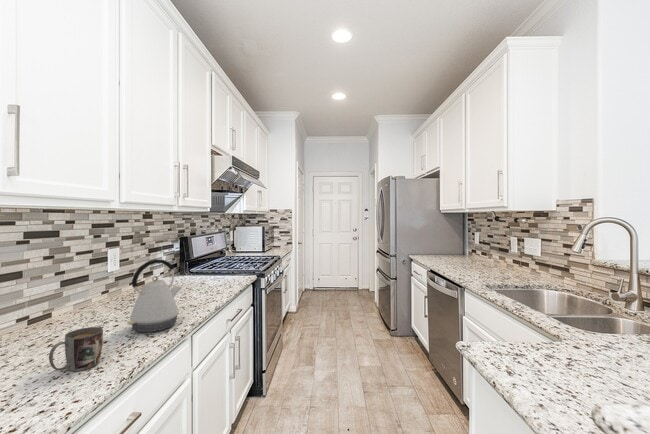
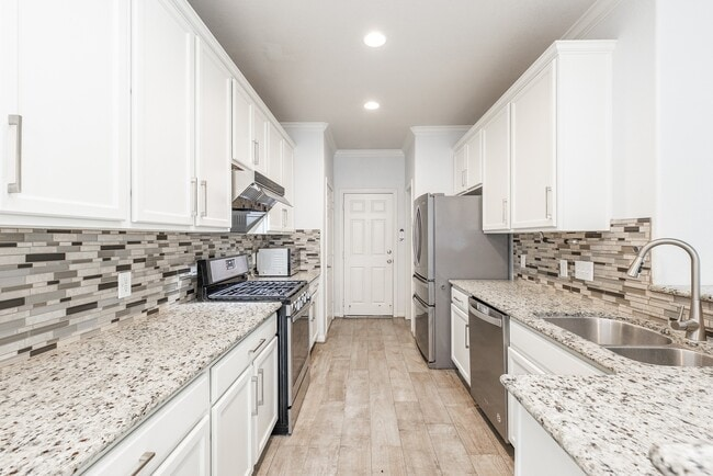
- kettle (156, 292)
- mug (76, 351)
